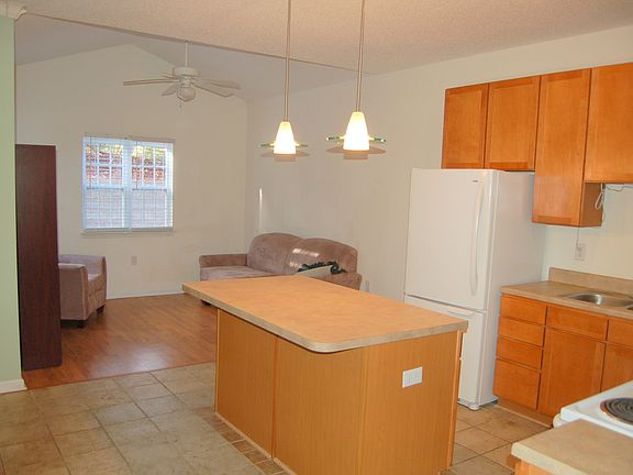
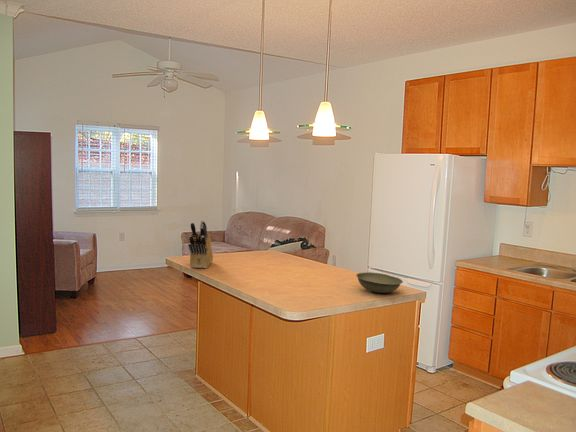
+ knife block (201, 242)
+ bowl (378, 283)
